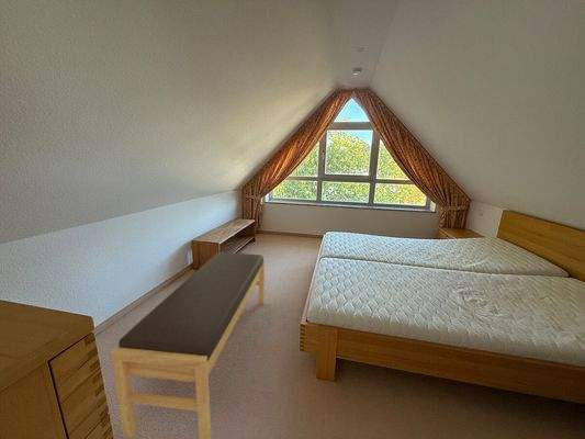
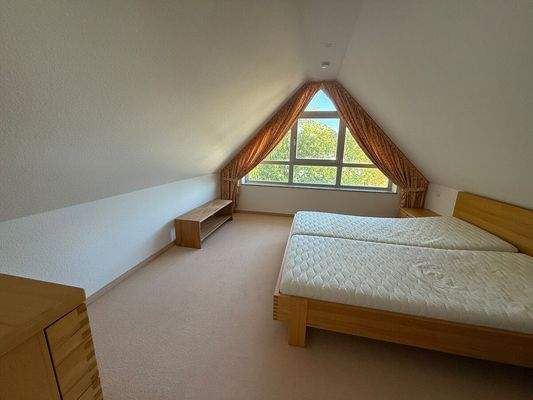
- bench (215, 316)
